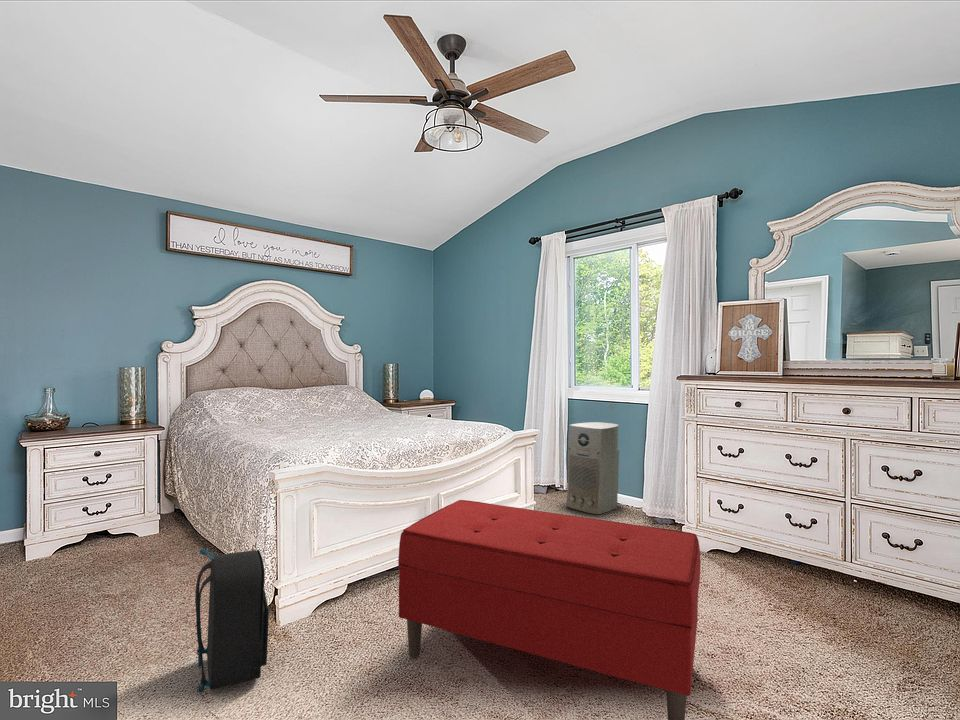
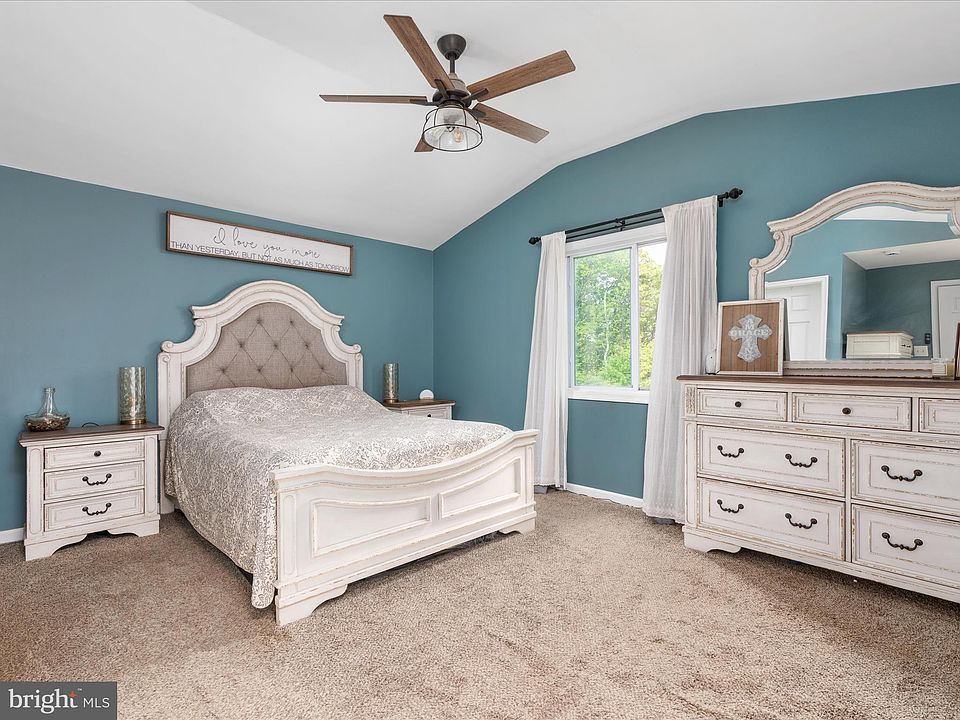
- air purifier (595, 465)
- bench (548, 595)
- backpack (232, 607)
